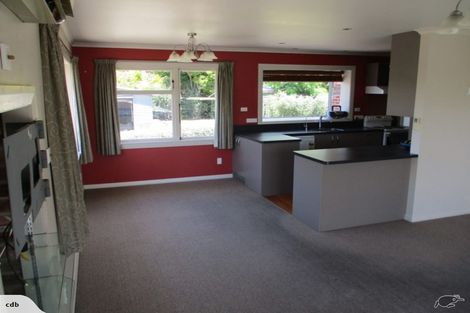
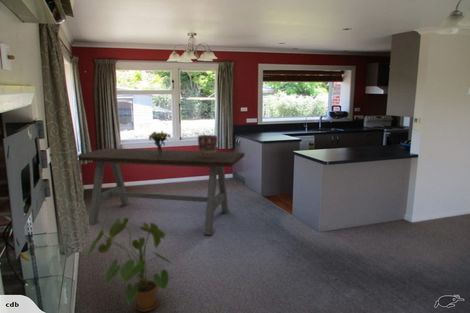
+ bouquet (159, 142)
+ house plant (134, 262)
+ dining table (161, 194)
+ ceramic pot (207, 145)
